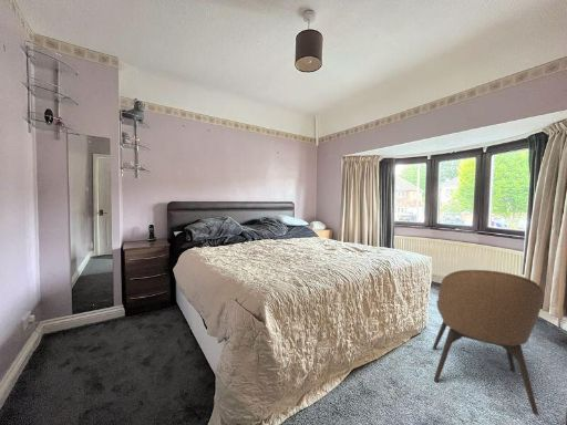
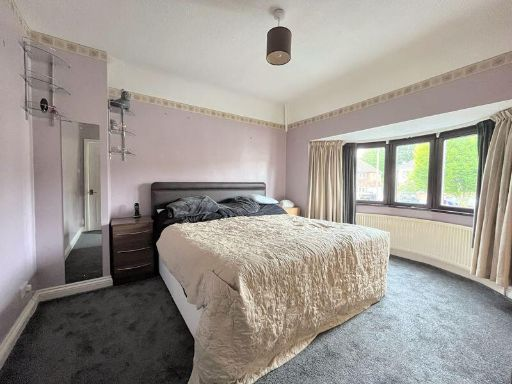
- chair (480, 320)
